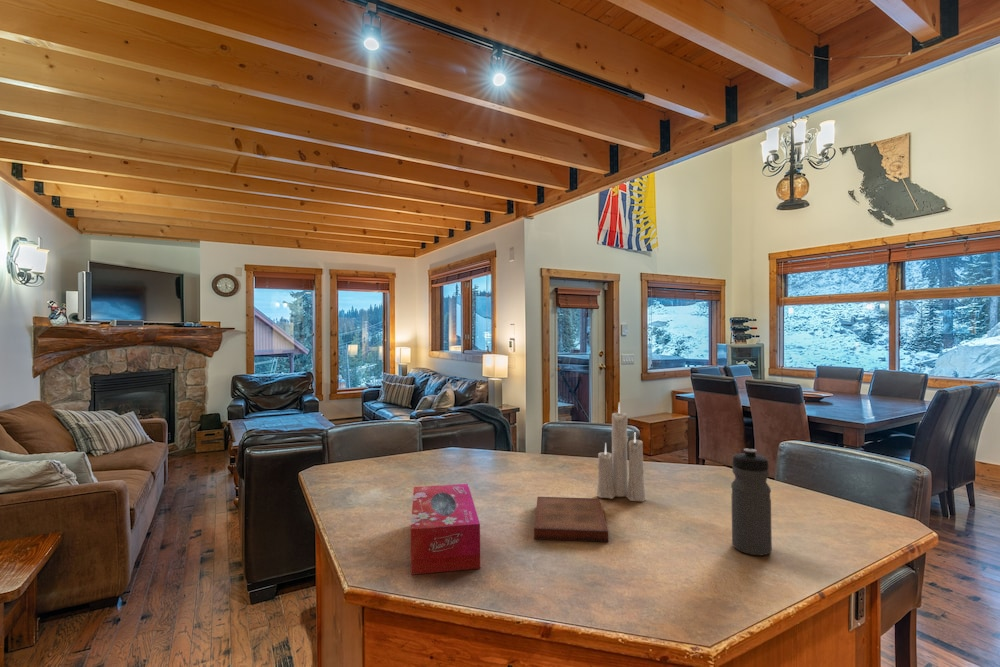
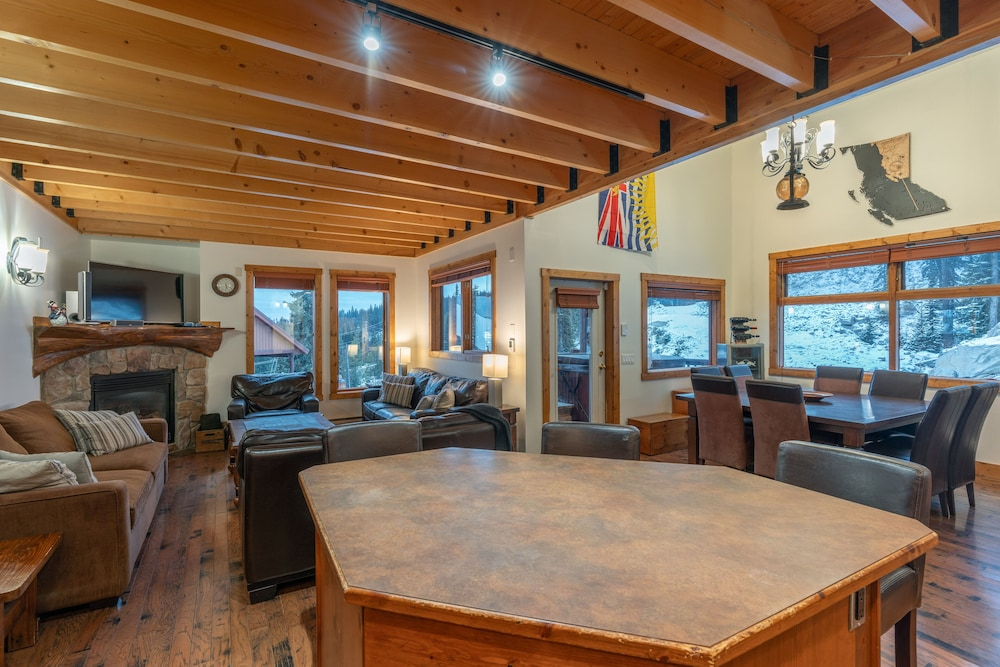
- candle (619, 446)
- tissue box (443, 523)
- book (569, 517)
- water bottle (750, 498)
